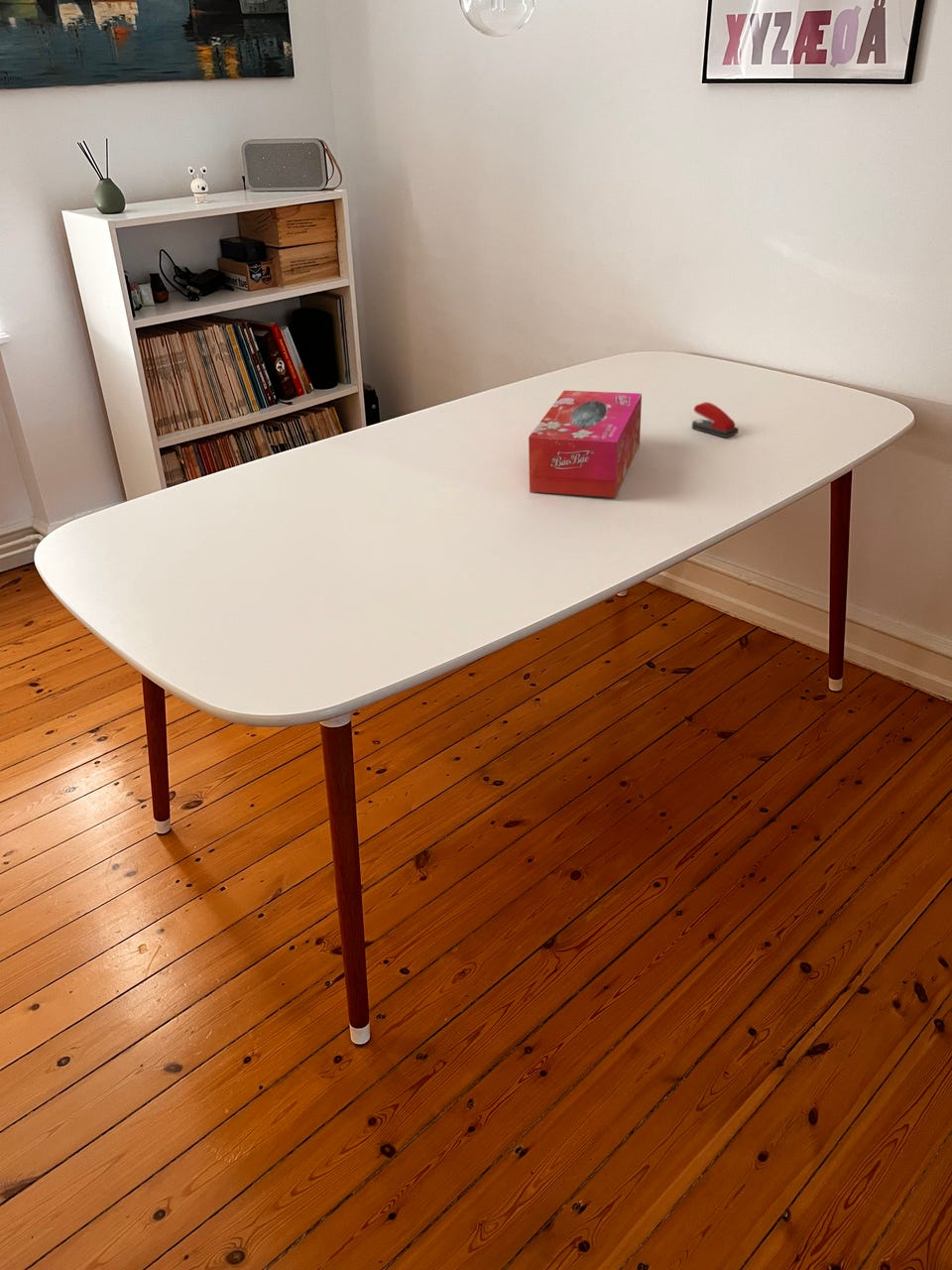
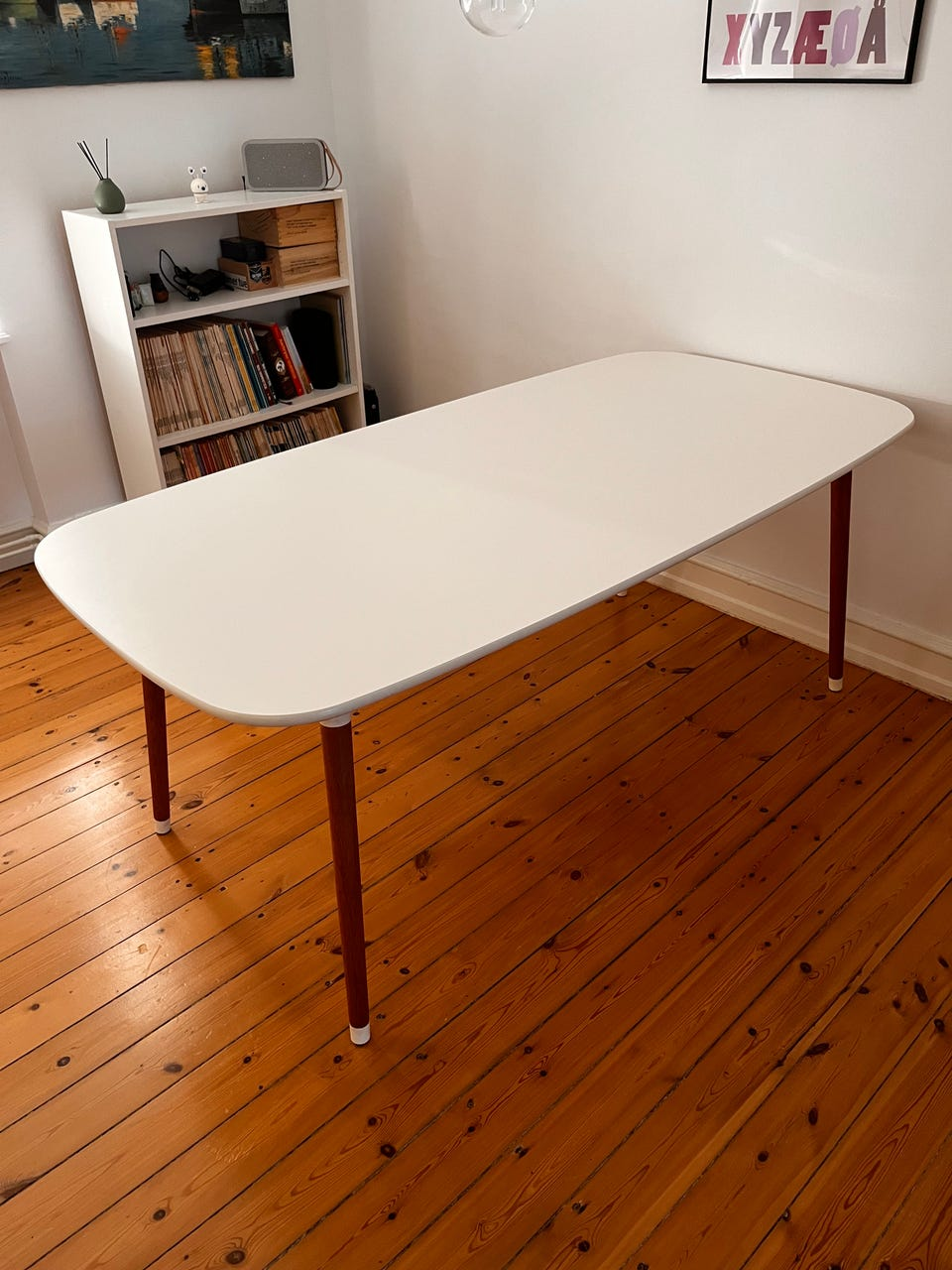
- tissue box (587, 441)
- stapler (713, 418)
